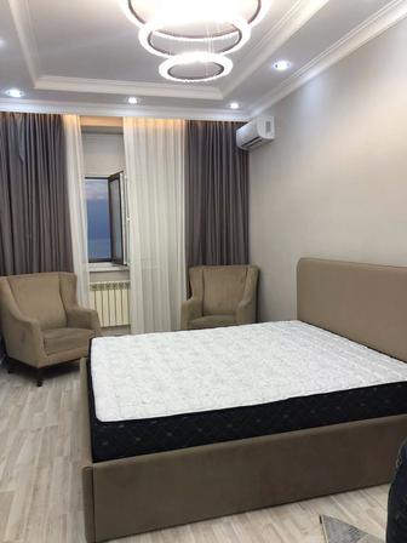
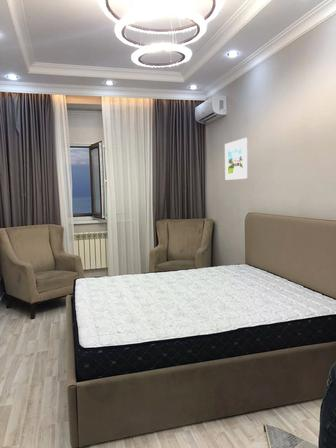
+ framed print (235, 160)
